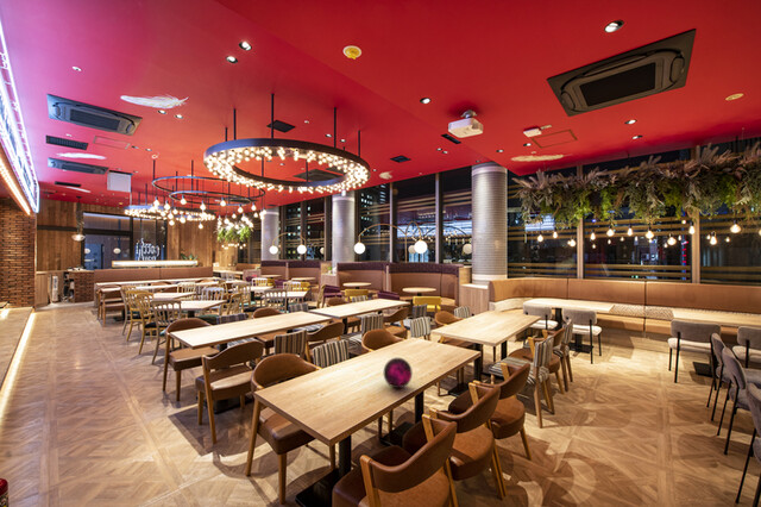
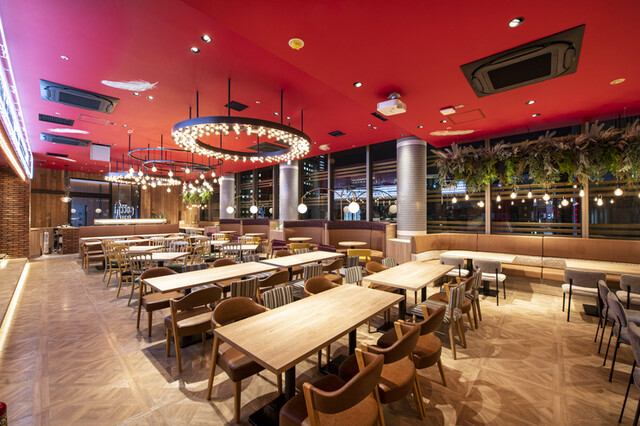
- decorative orb (397, 373)
